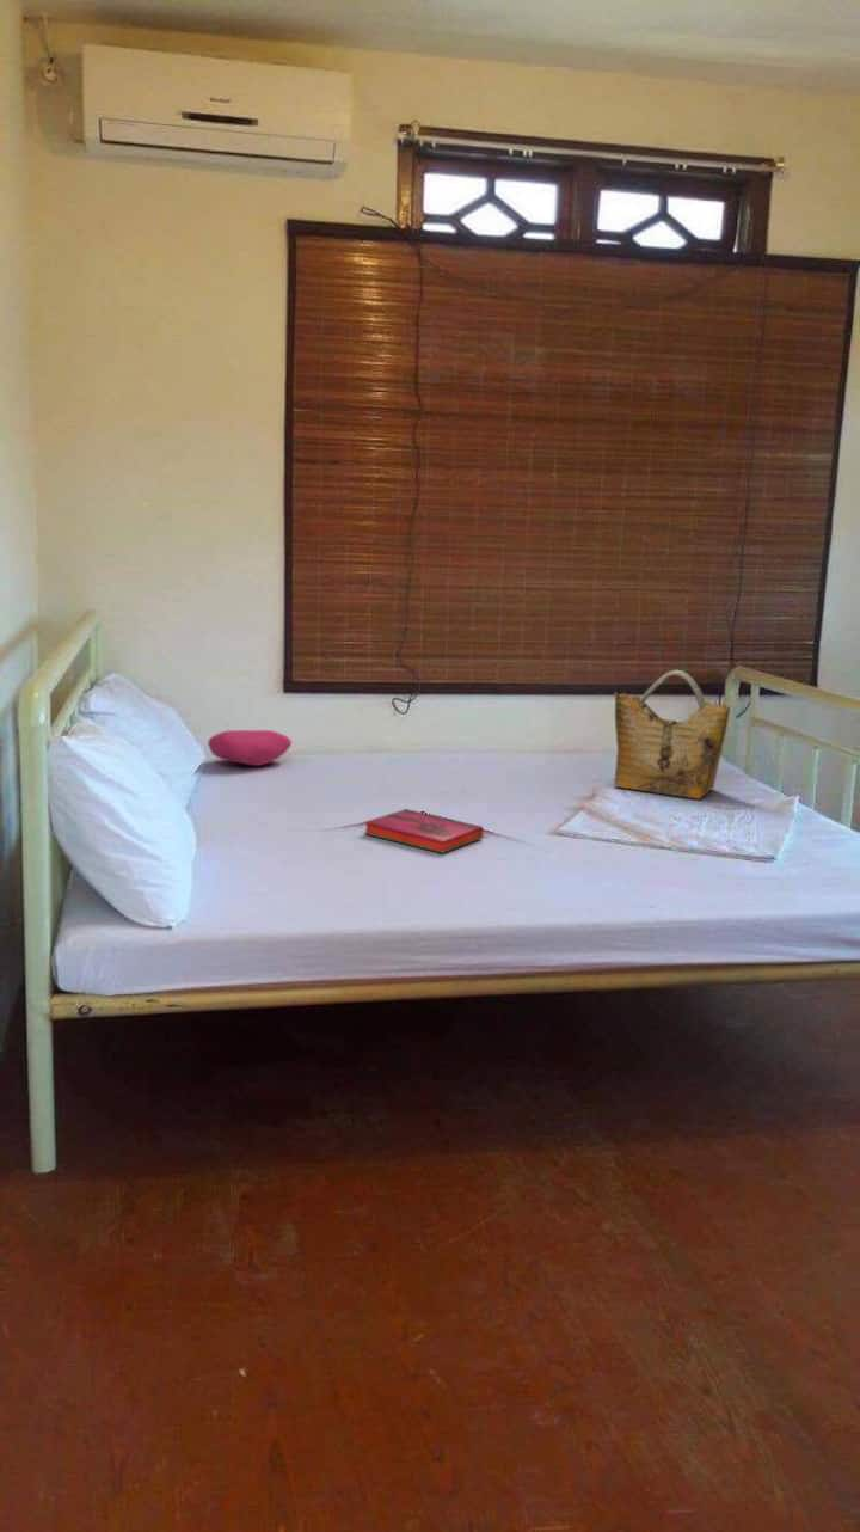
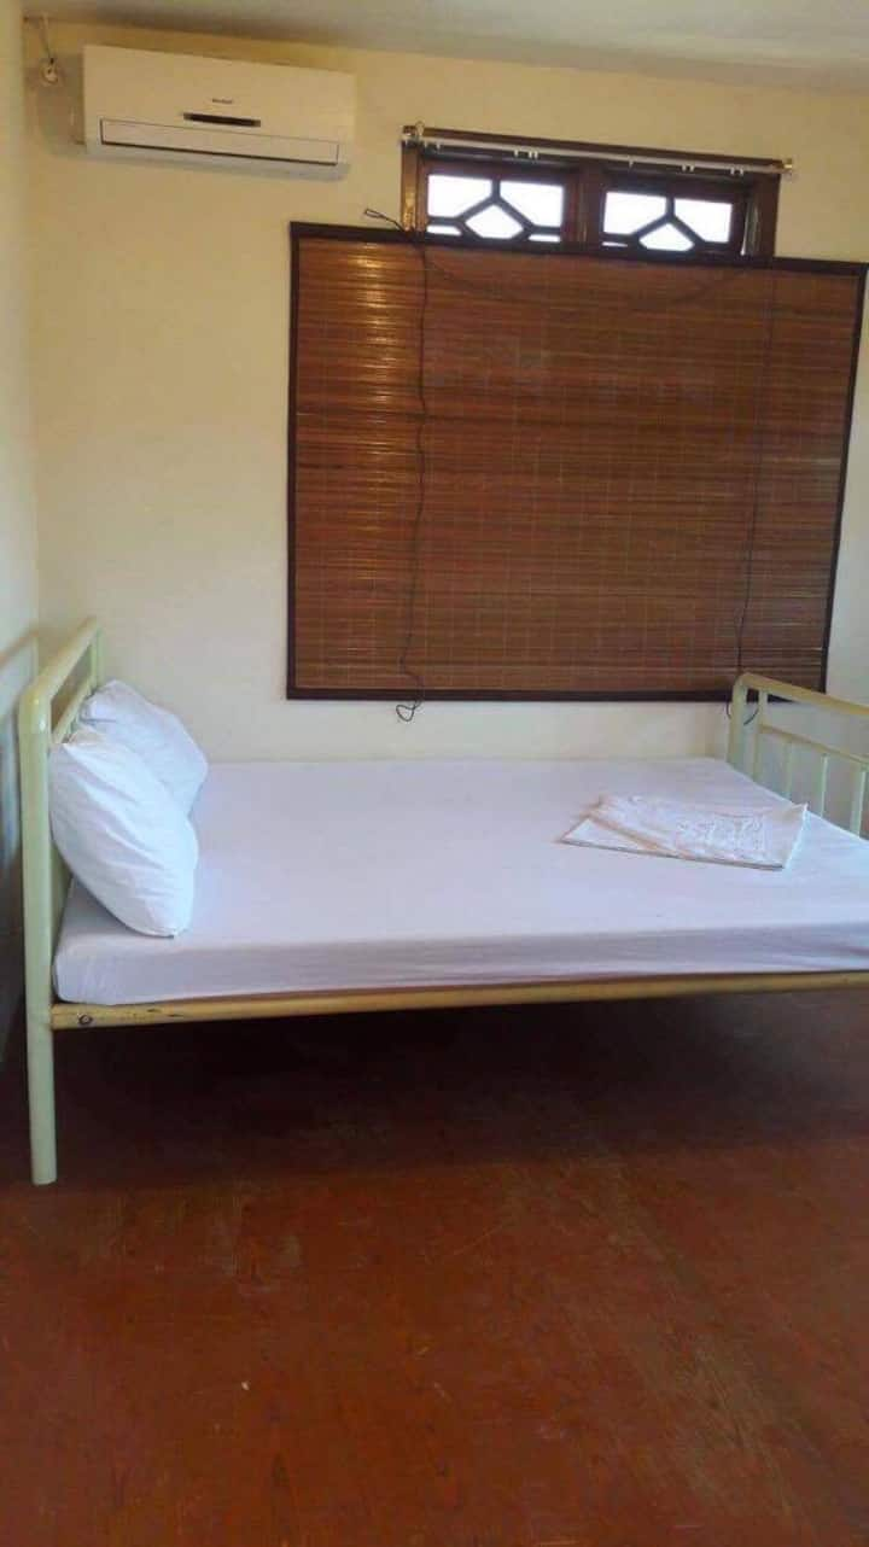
- hardback book (423, 829)
- cushion (250, 747)
- grocery bag (668, 729)
